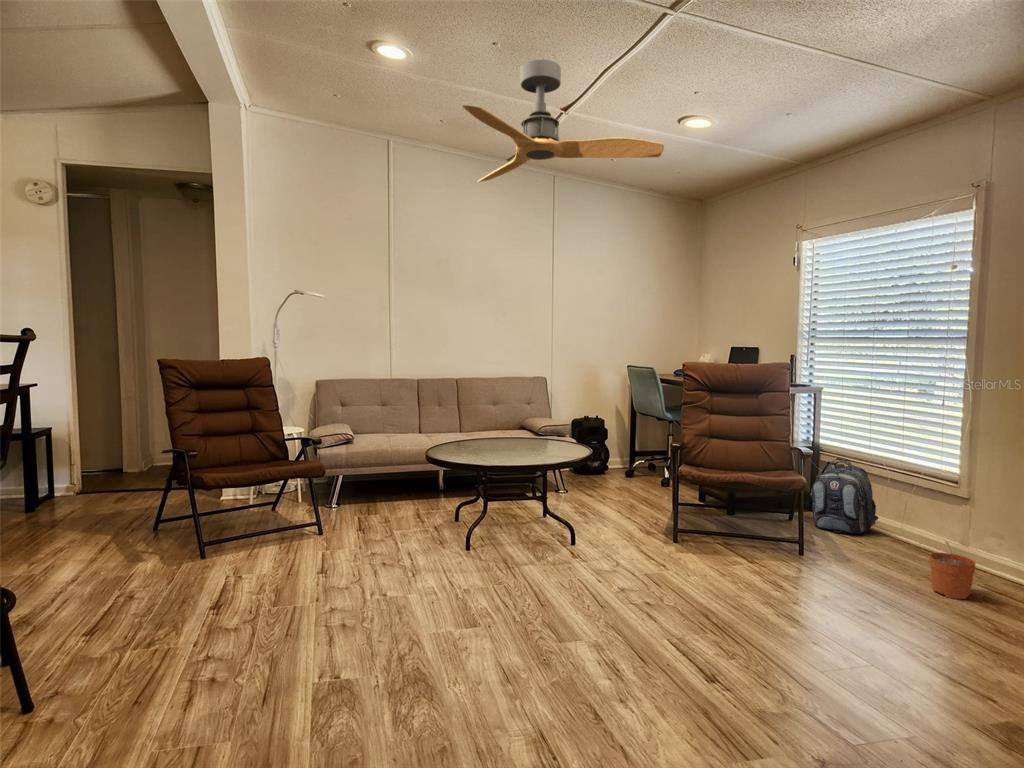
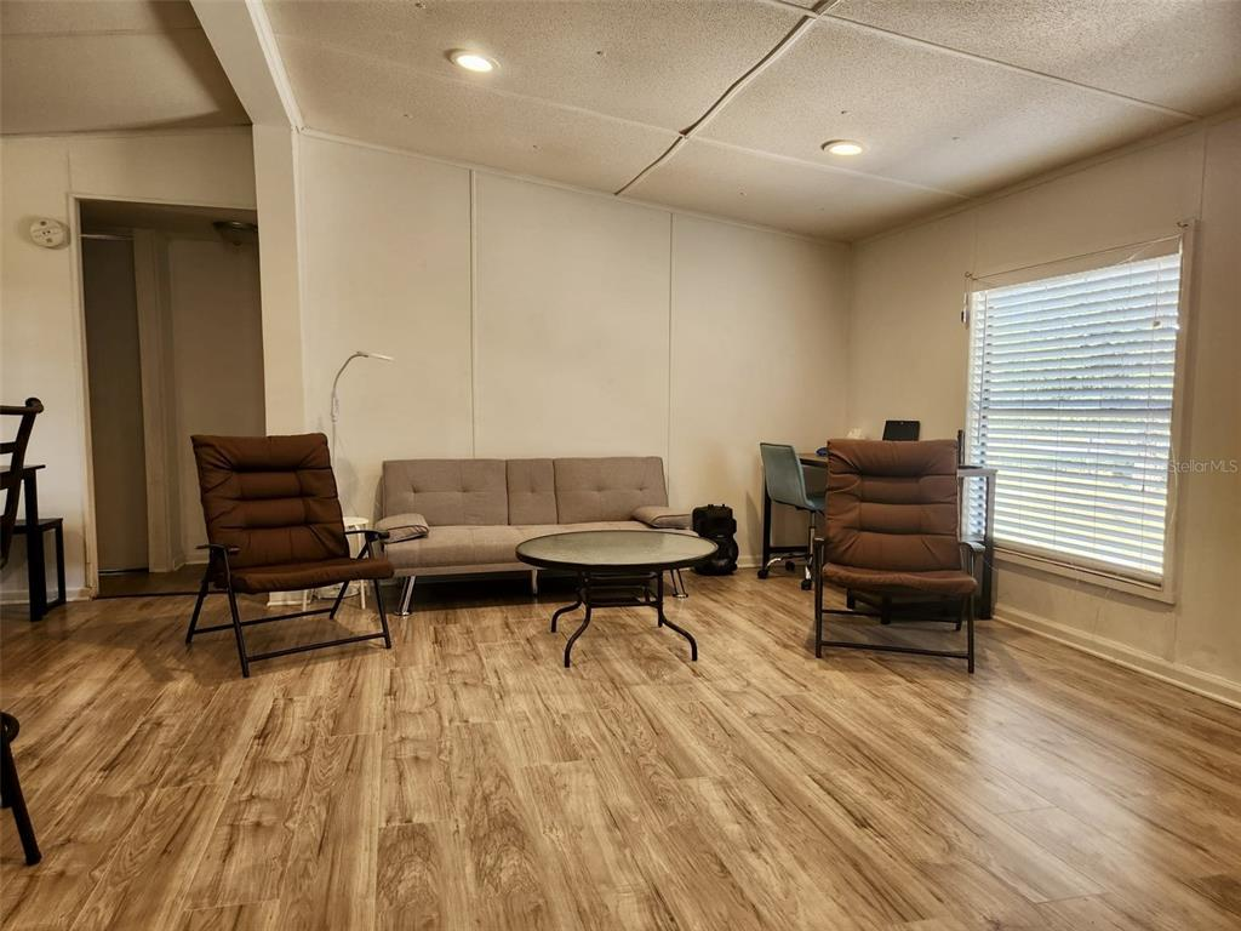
- plant pot (951, 567)
- backpack (843, 492)
- ceiling fan (556, 119)
